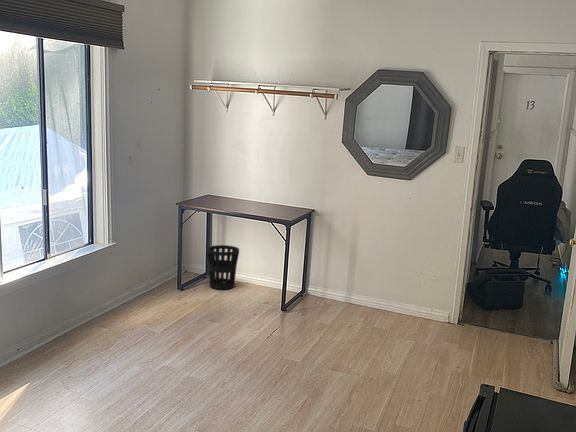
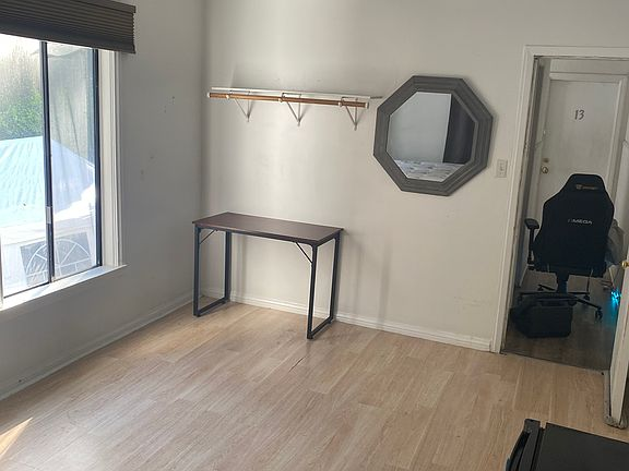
- wastebasket (222, 267)
